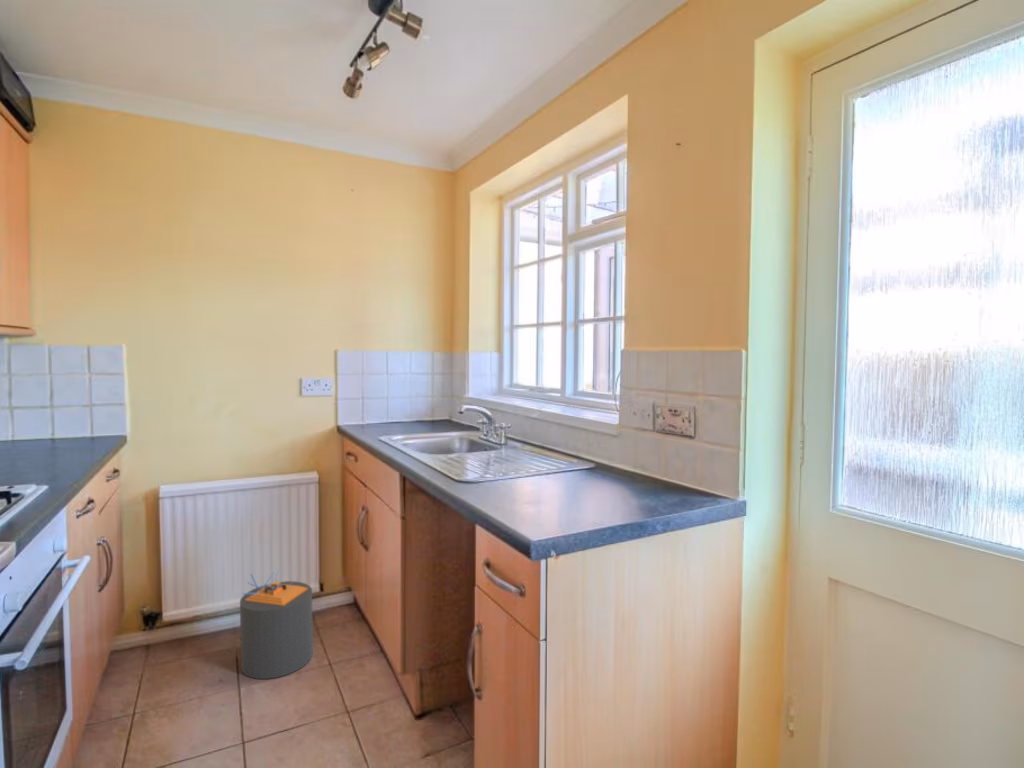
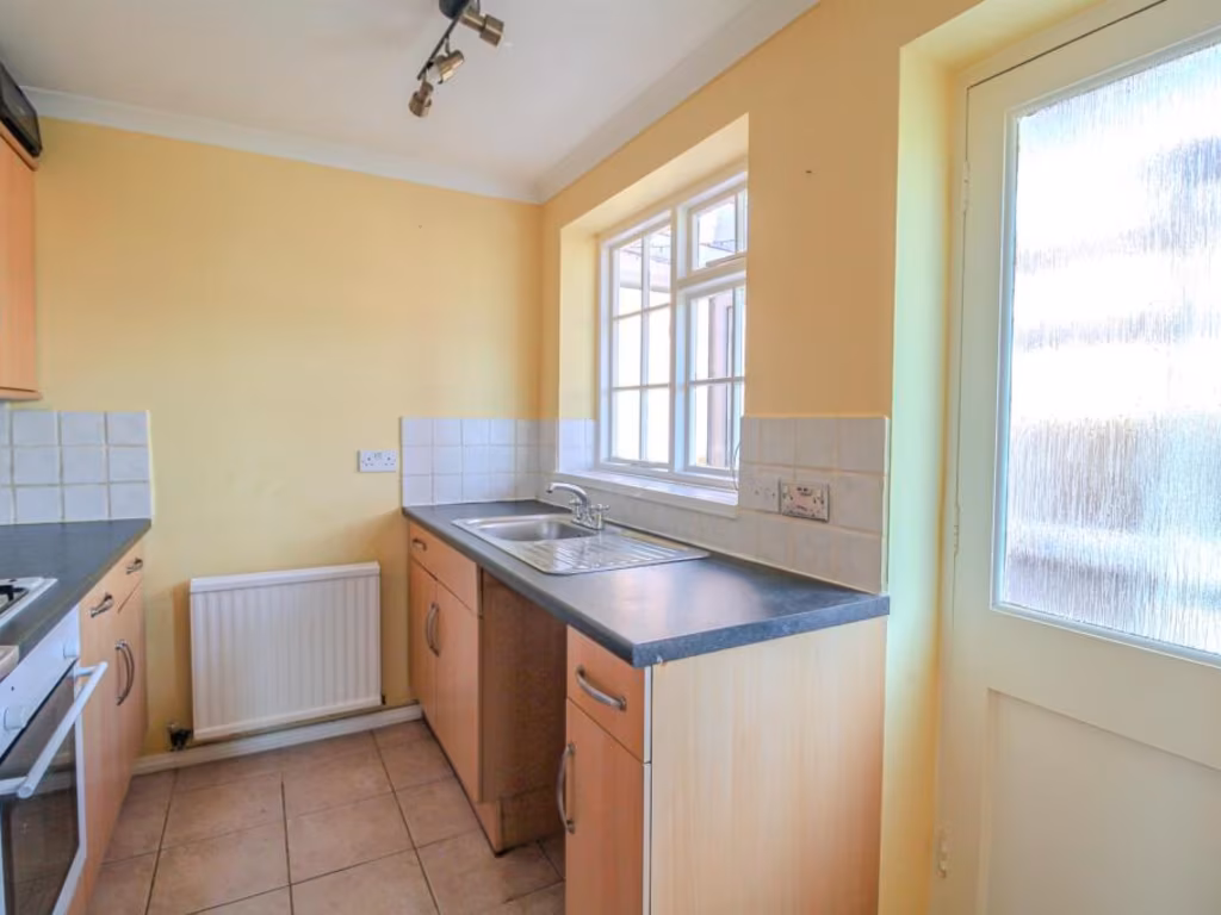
- trash can (275, 613)
